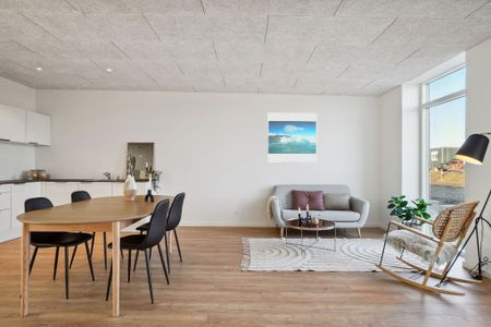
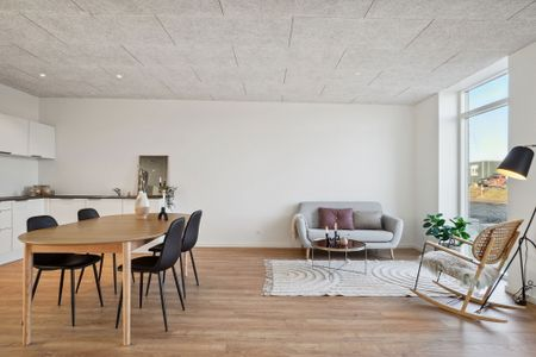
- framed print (291, 137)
